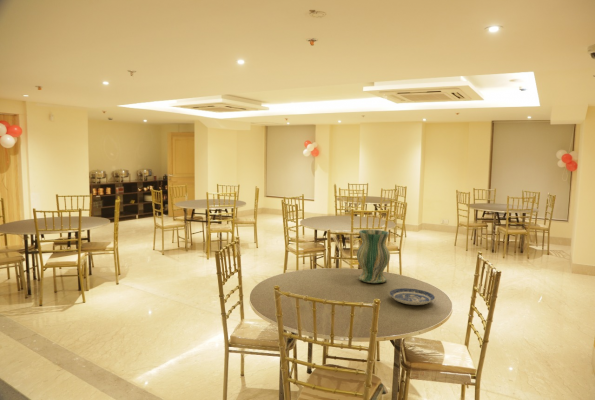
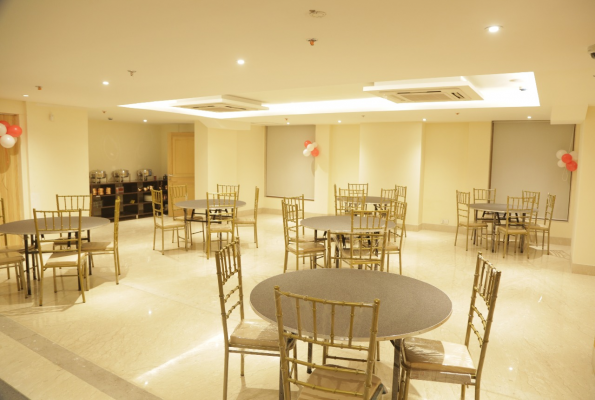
- vase (373, 256)
- plate (411, 297)
